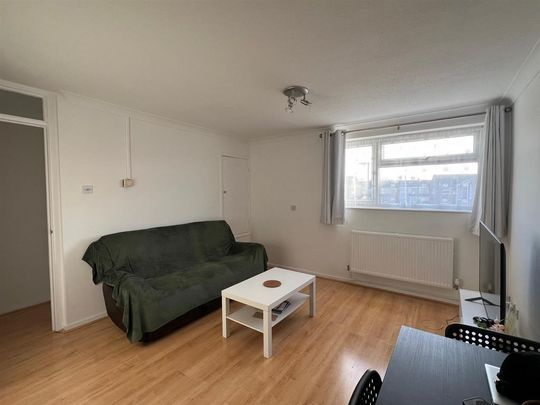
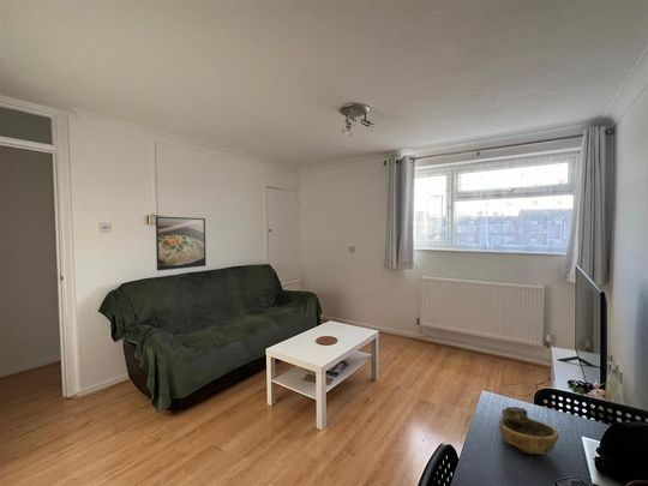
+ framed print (182, 242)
+ decorative bowl (520, 424)
